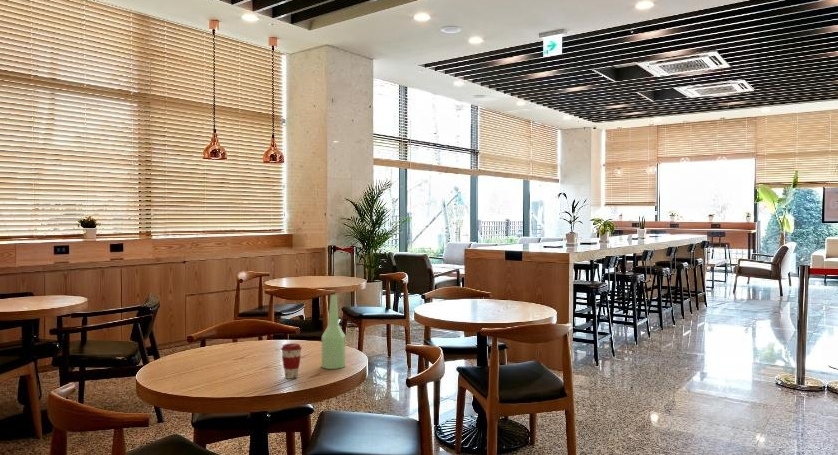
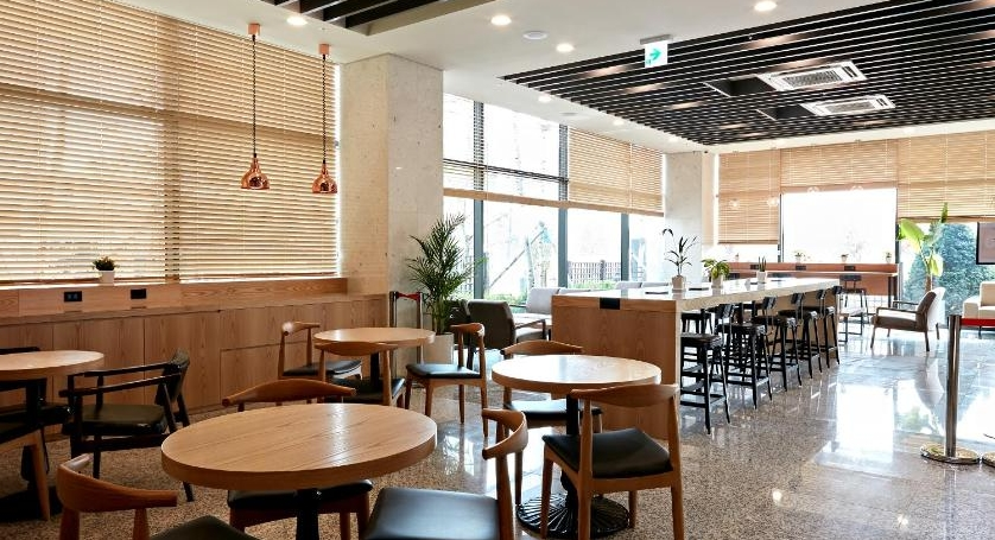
- bottle (333, 330)
- coffee cup (291, 360)
